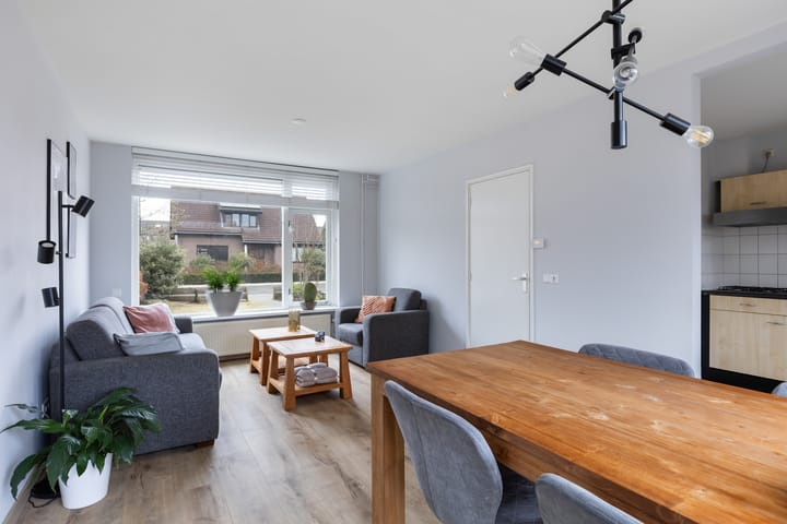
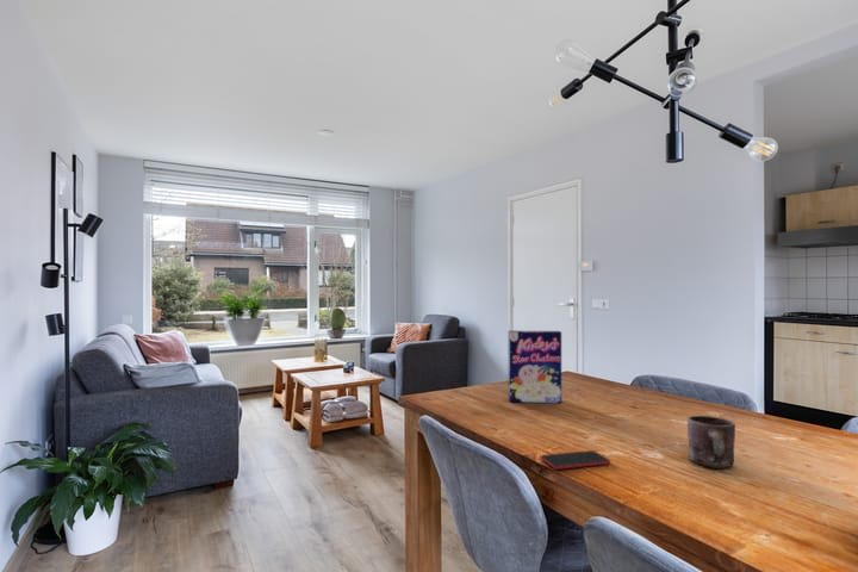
+ cereal box (534, 365)
+ smartphone (574, 459)
+ mug (716, 444)
